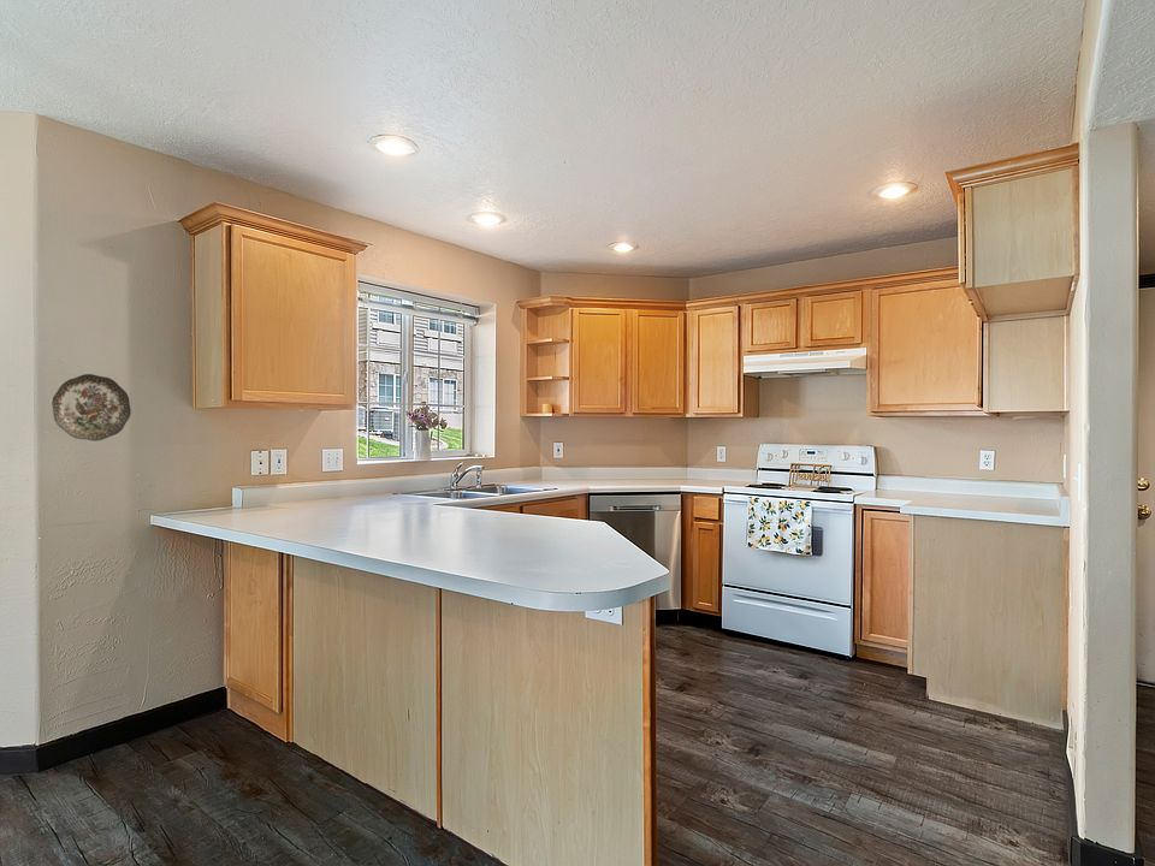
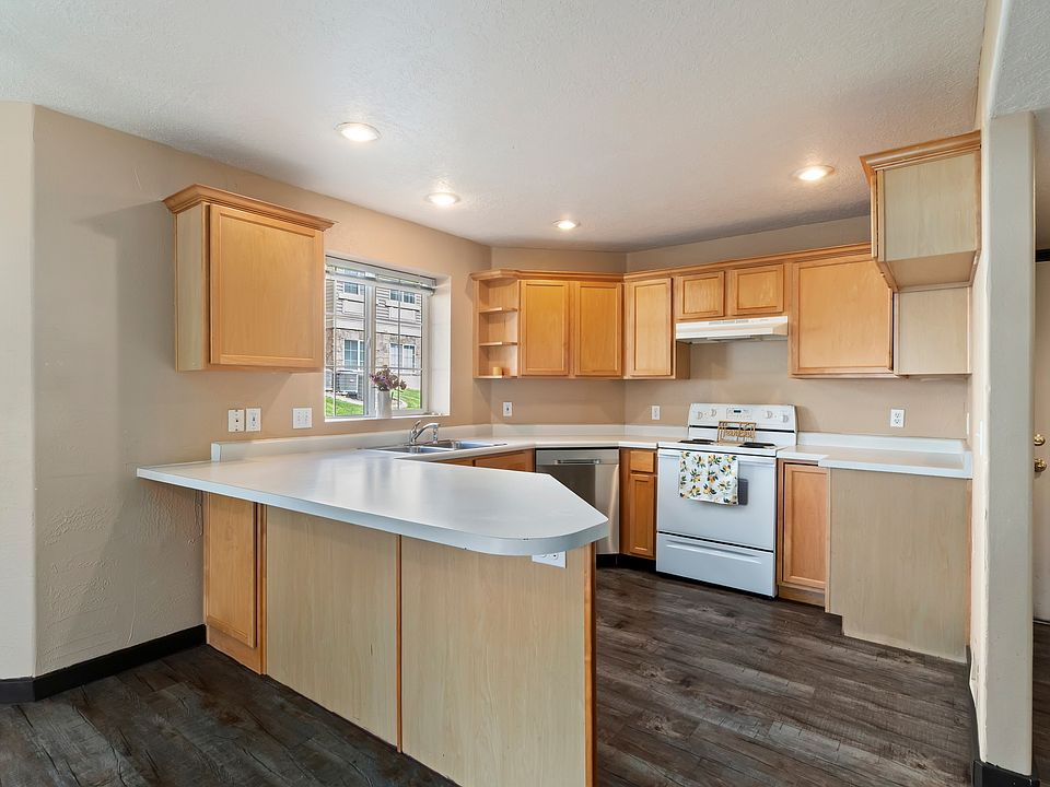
- decorative plate (91, 407)
